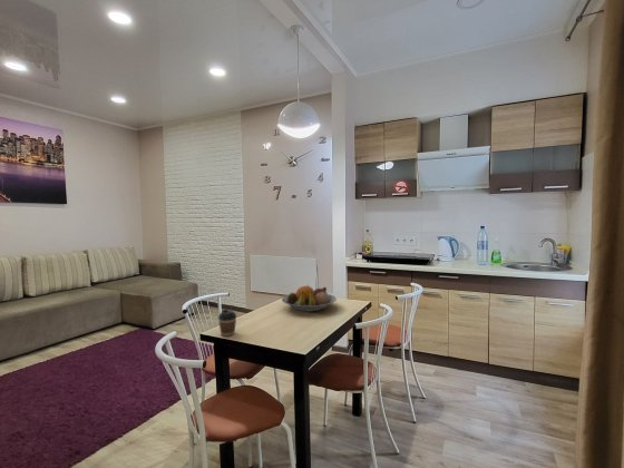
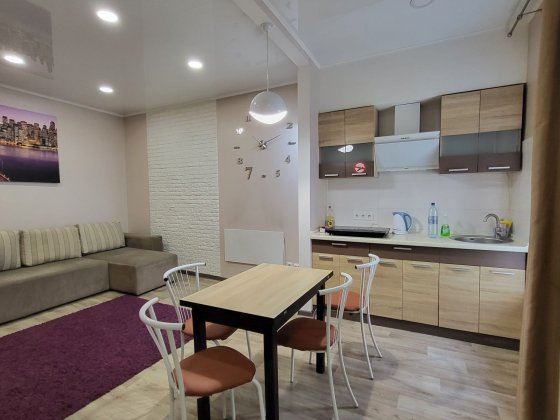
- fruit bowl (309, 295)
- coffee cup (227, 322)
